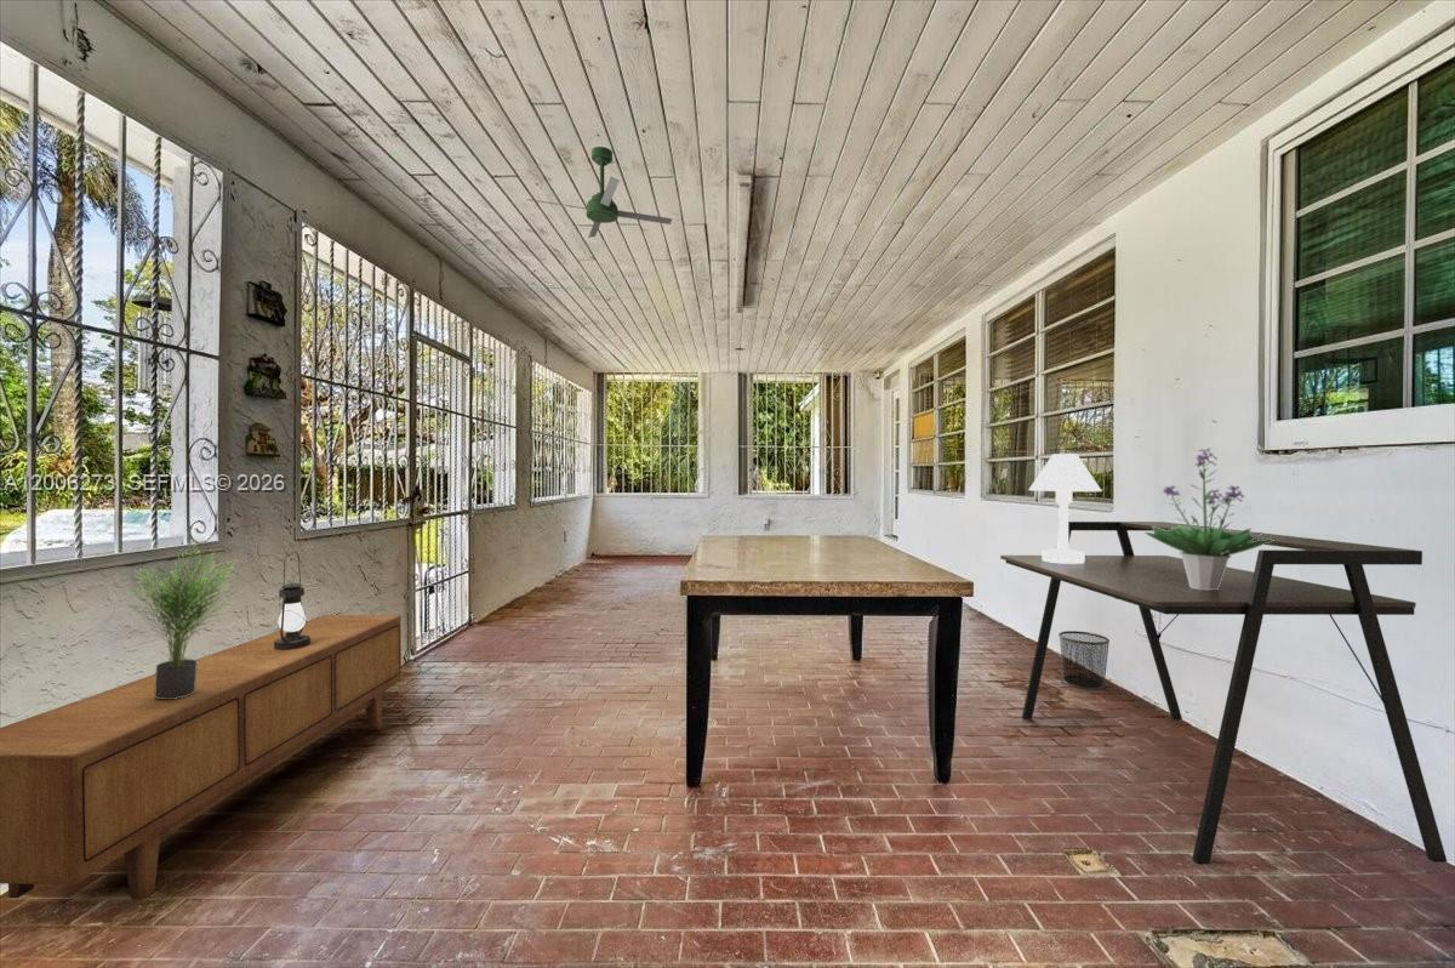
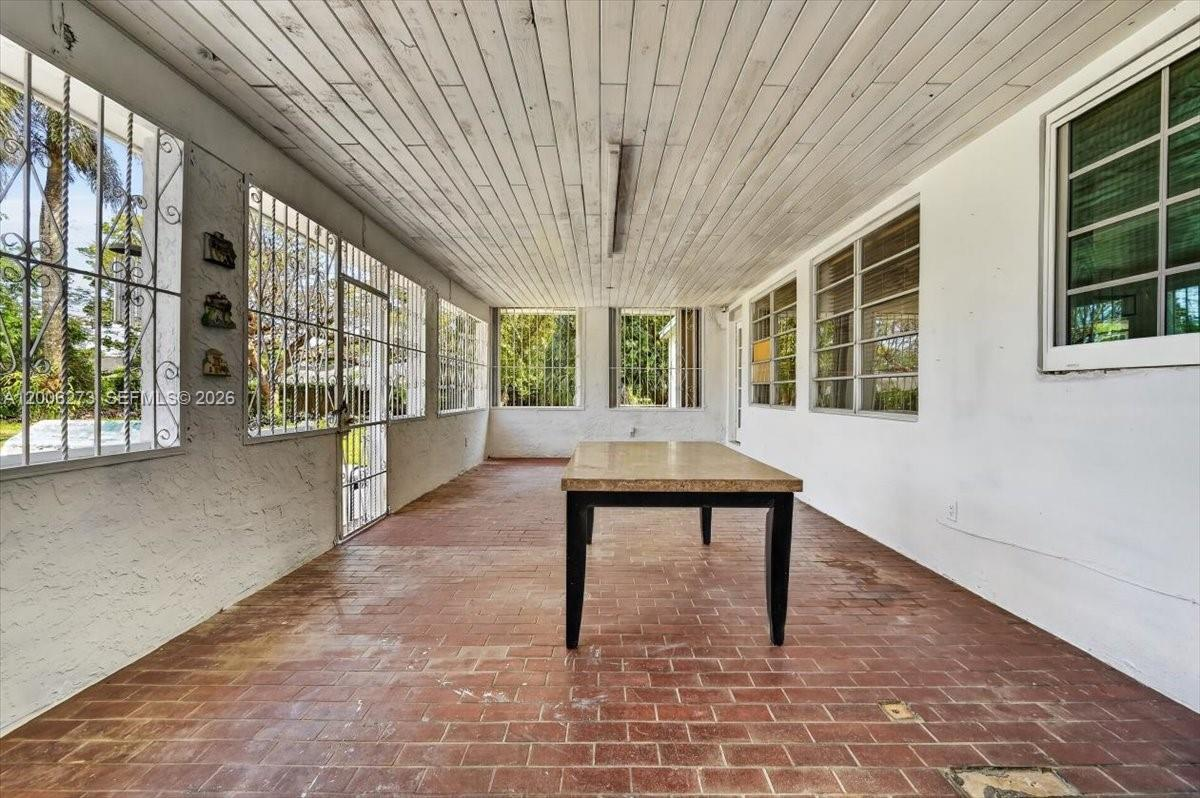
- lantern (291, 598)
- waste bin (1083, 660)
- potted plant (1205, 518)
- potted plant (166, 617)
- lamp (1063, 507)
- ceiling fan (601, 184)
- sideboard (240, 725)
- desk (1163, 654)
